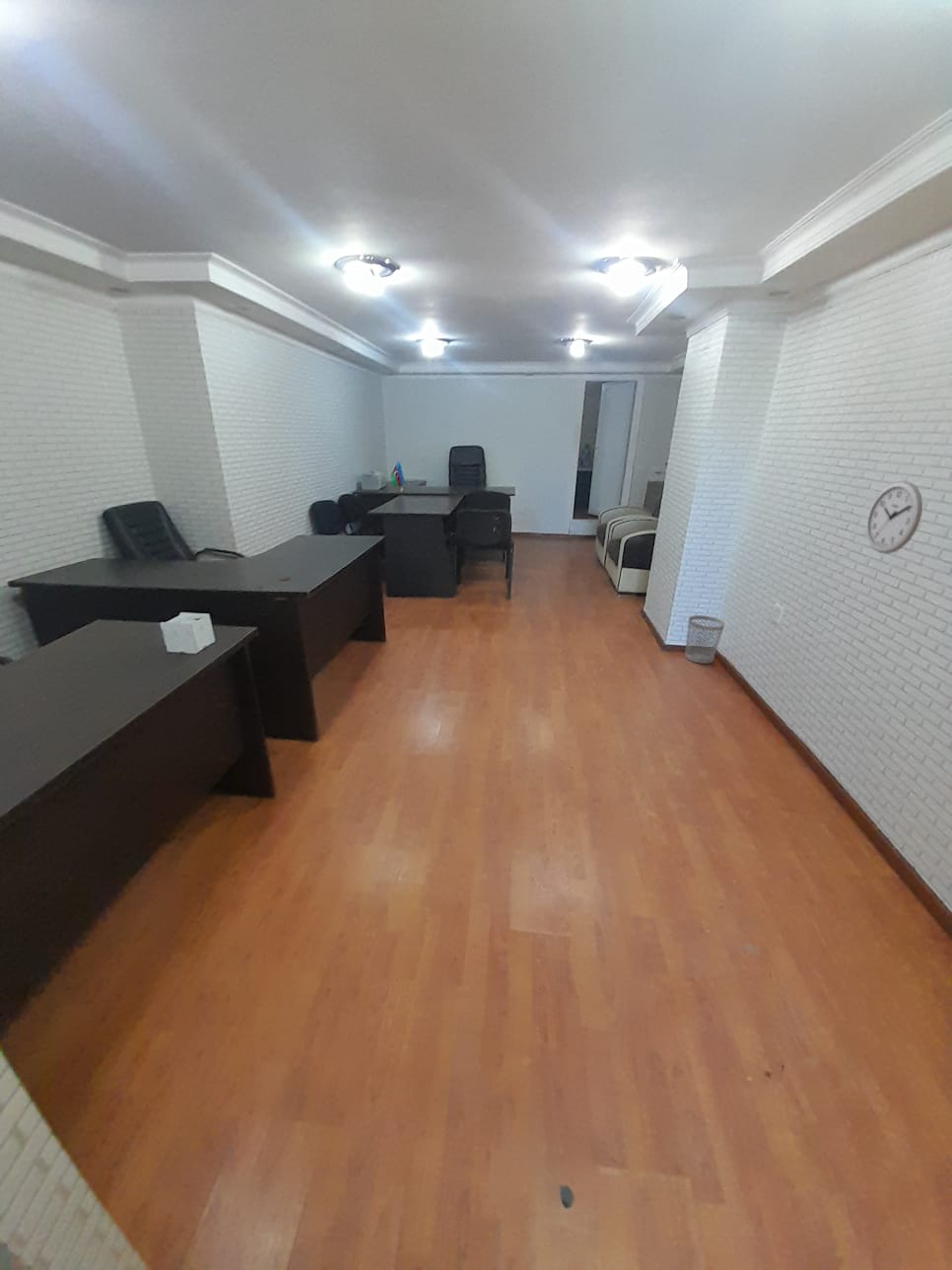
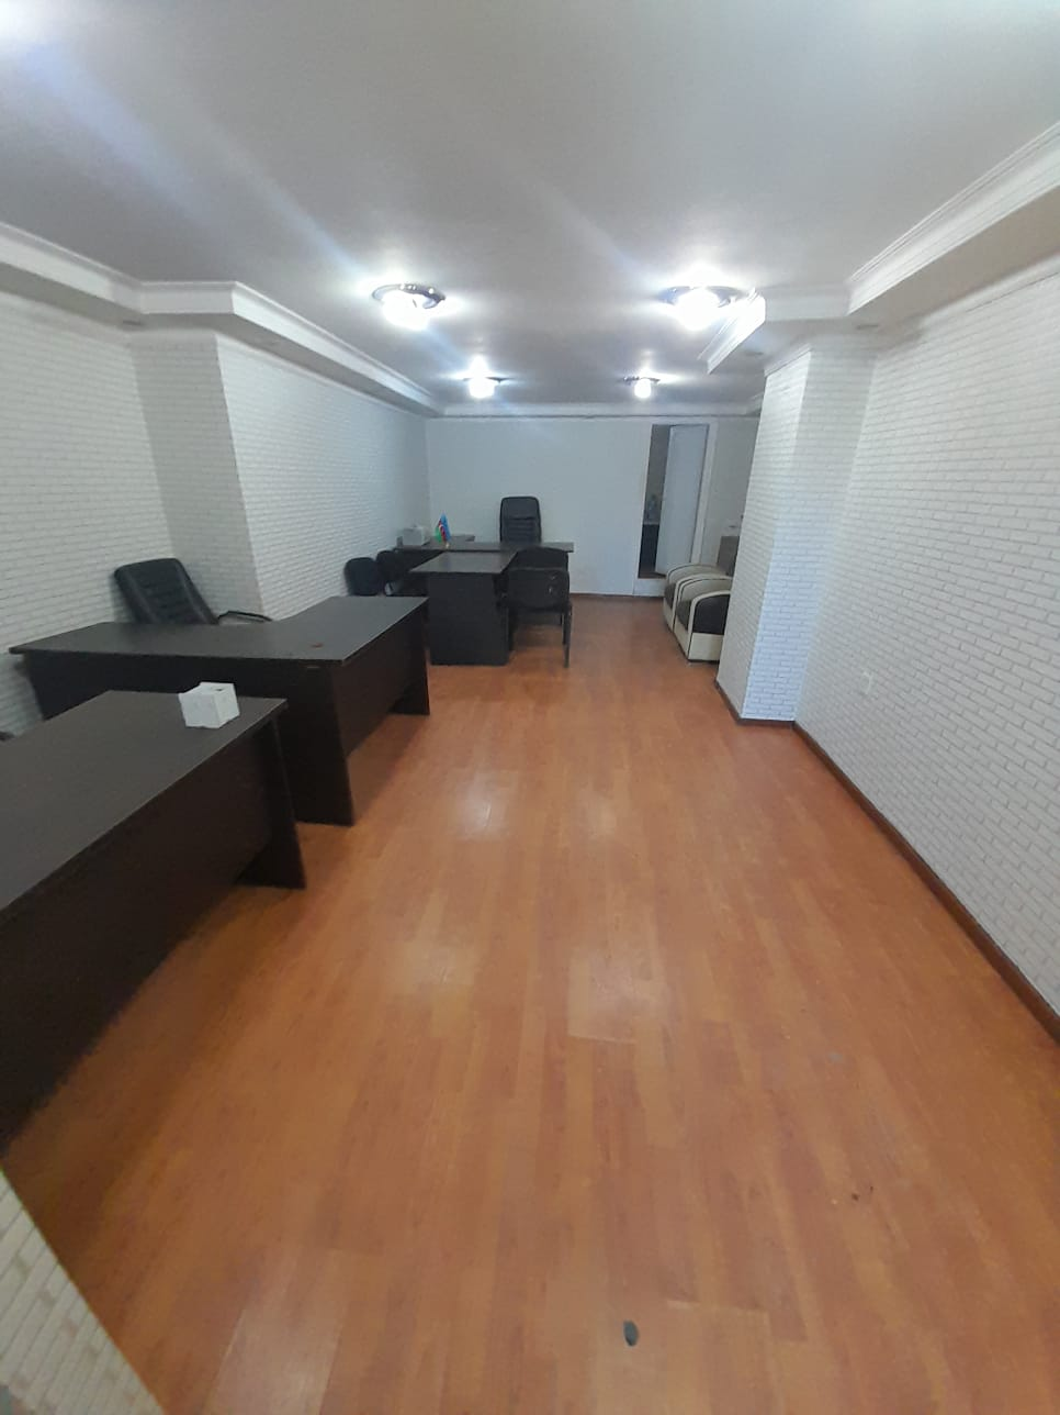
- wastebasket (702, 639)
- wall clock (891, 518)
